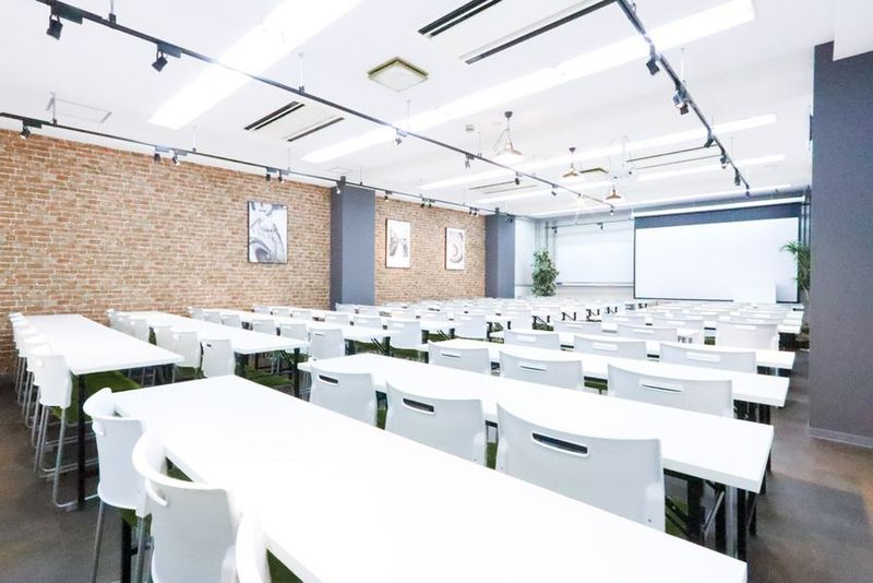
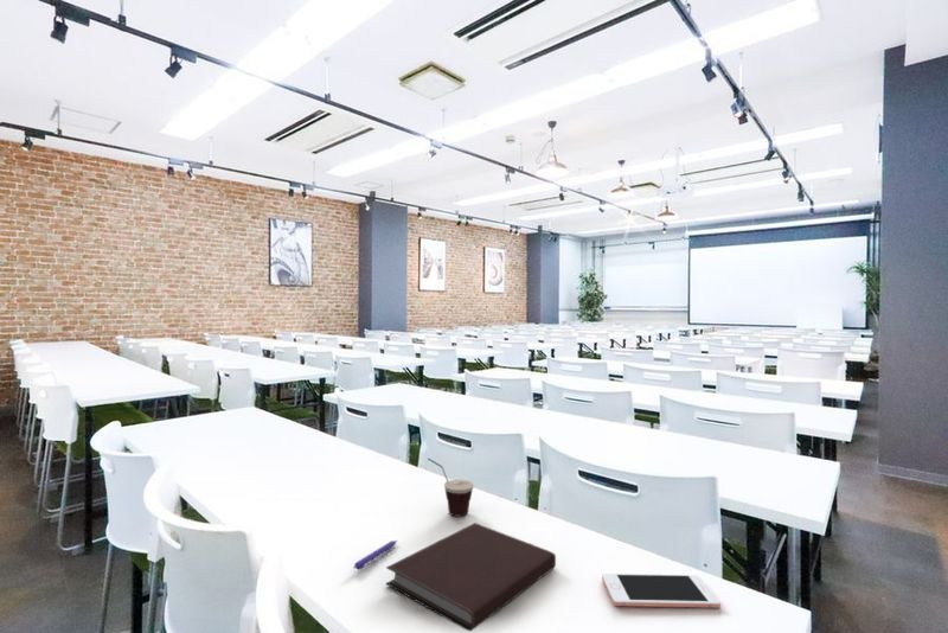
+ pen (377, 552)
+ cup (448, 486)
+ cell phone (658, 589)
+ notebook (473, 568)
